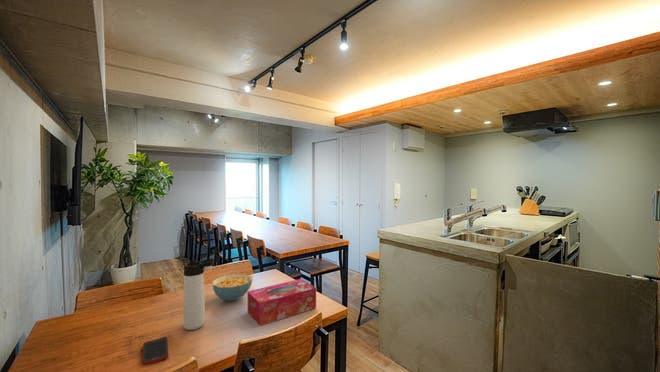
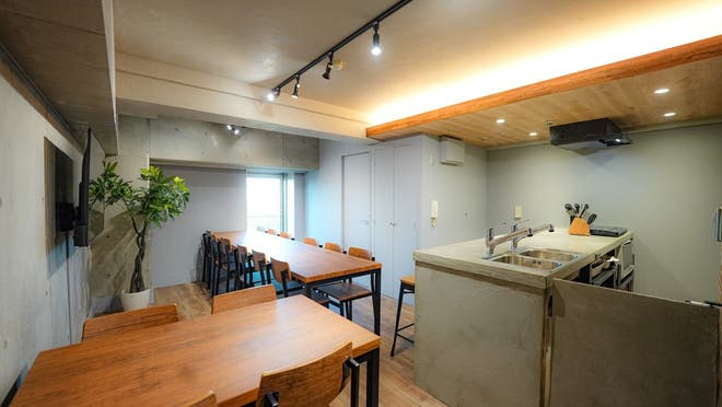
- tissue box (282, 299)
- cell phone (155, 350)
- thermos bottle (199, 292)
- cereal bowl (232, 289)
